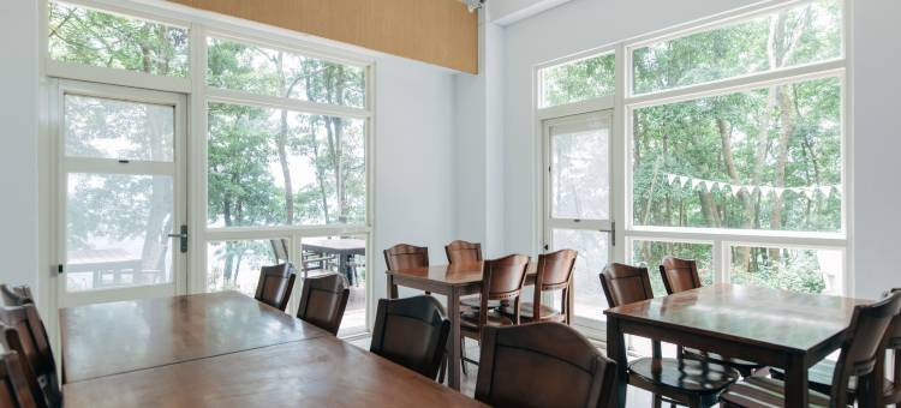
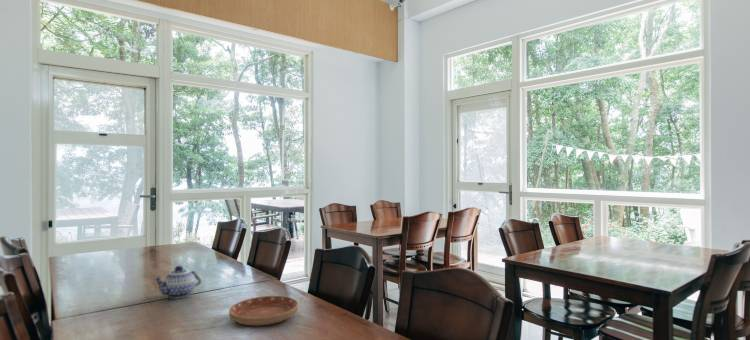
+ teapot (178, 280)
+ saucer (264, 310)
